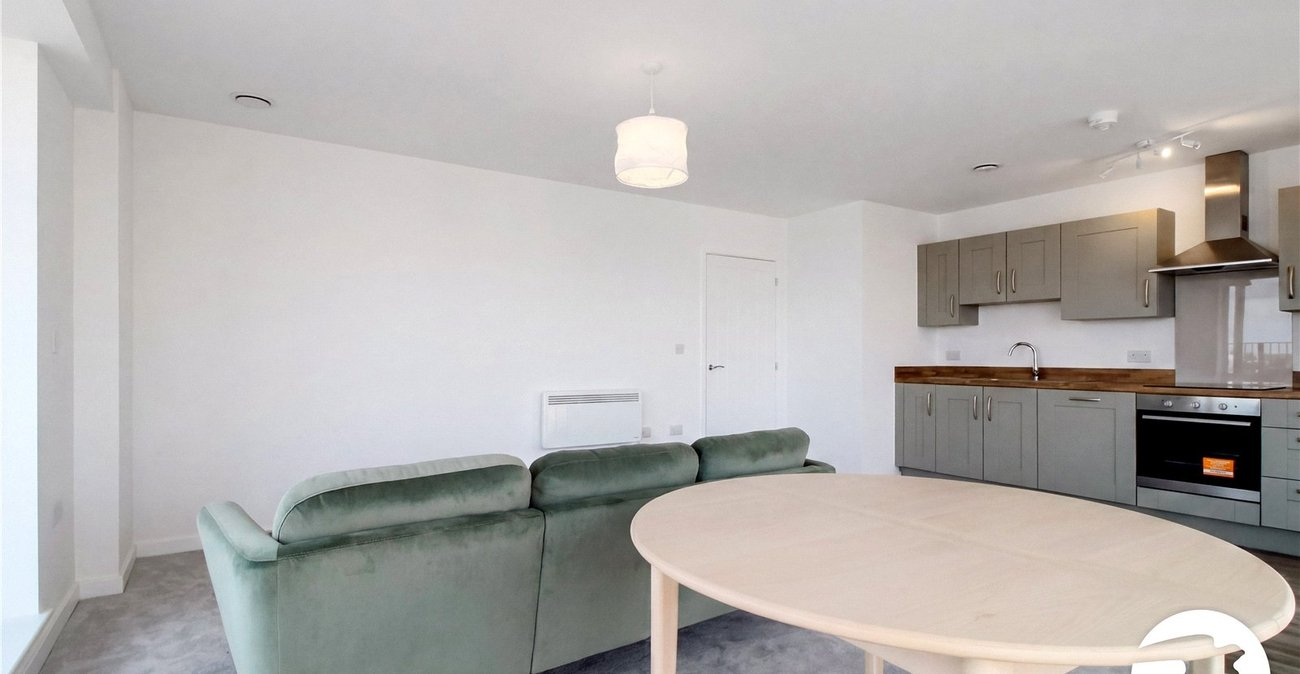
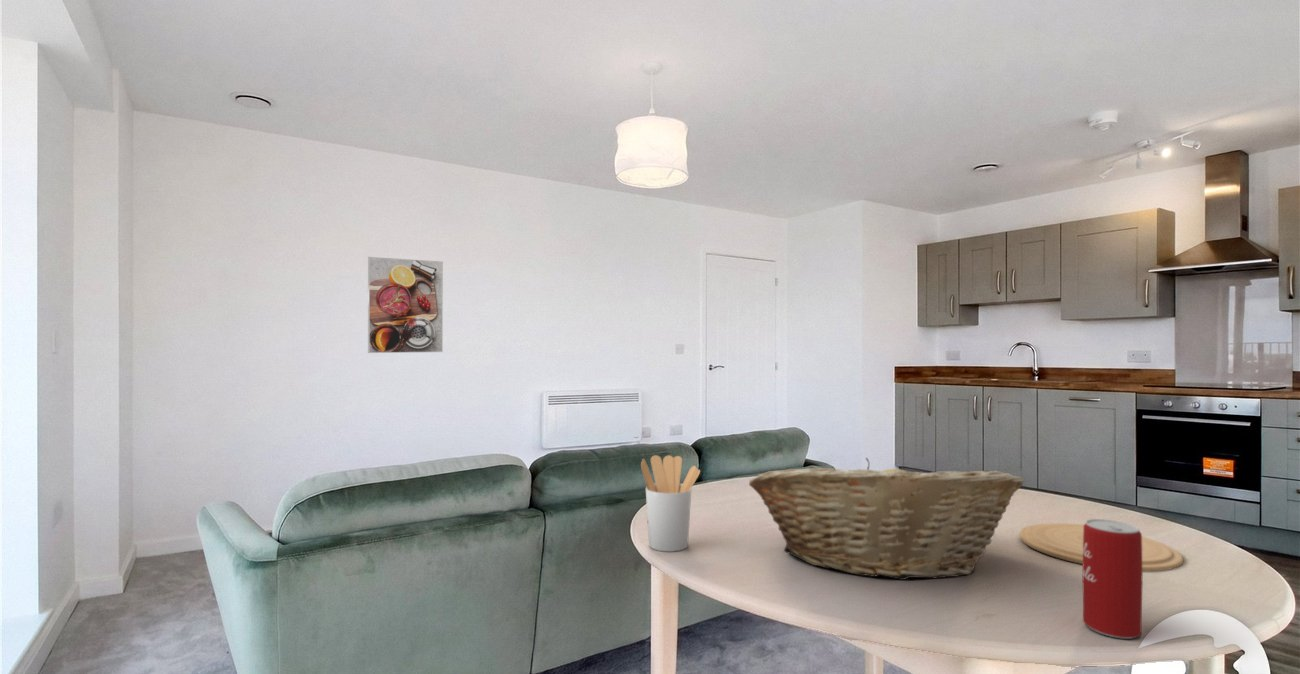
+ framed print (406, 306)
+ beverage can (1111, 576)
+ utensil holder (667, 499)
+ fruit basket (878, 504)
+ plate (1082, 544)
